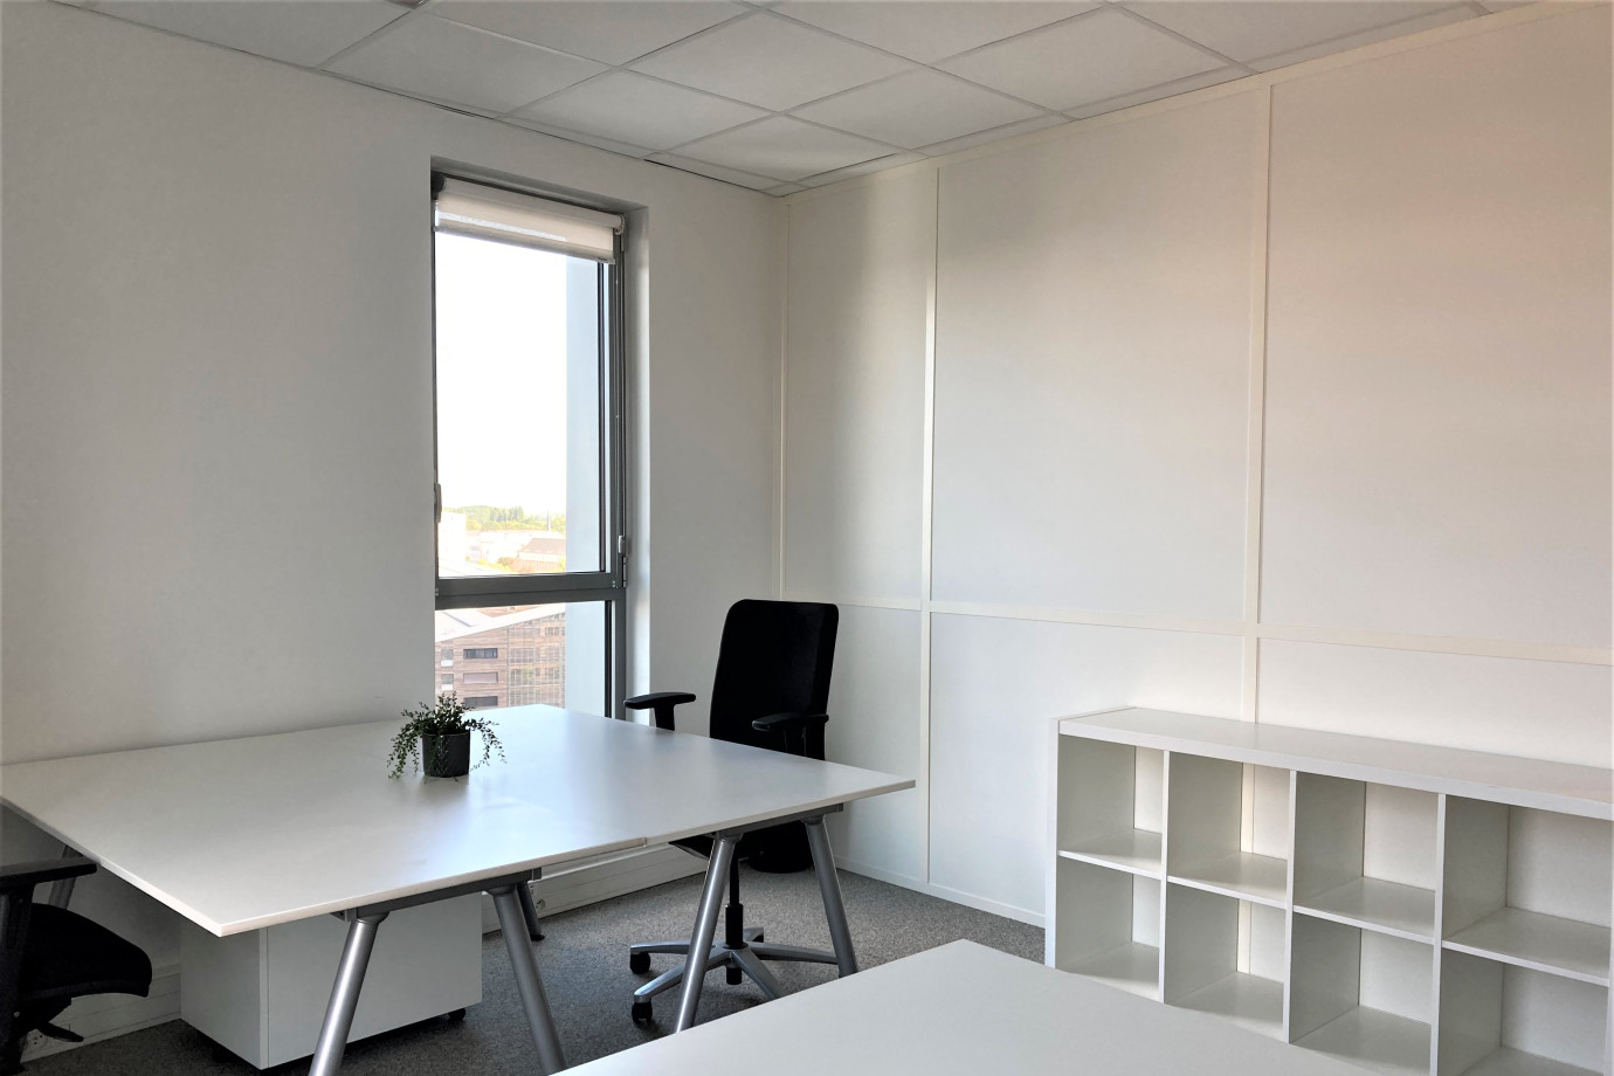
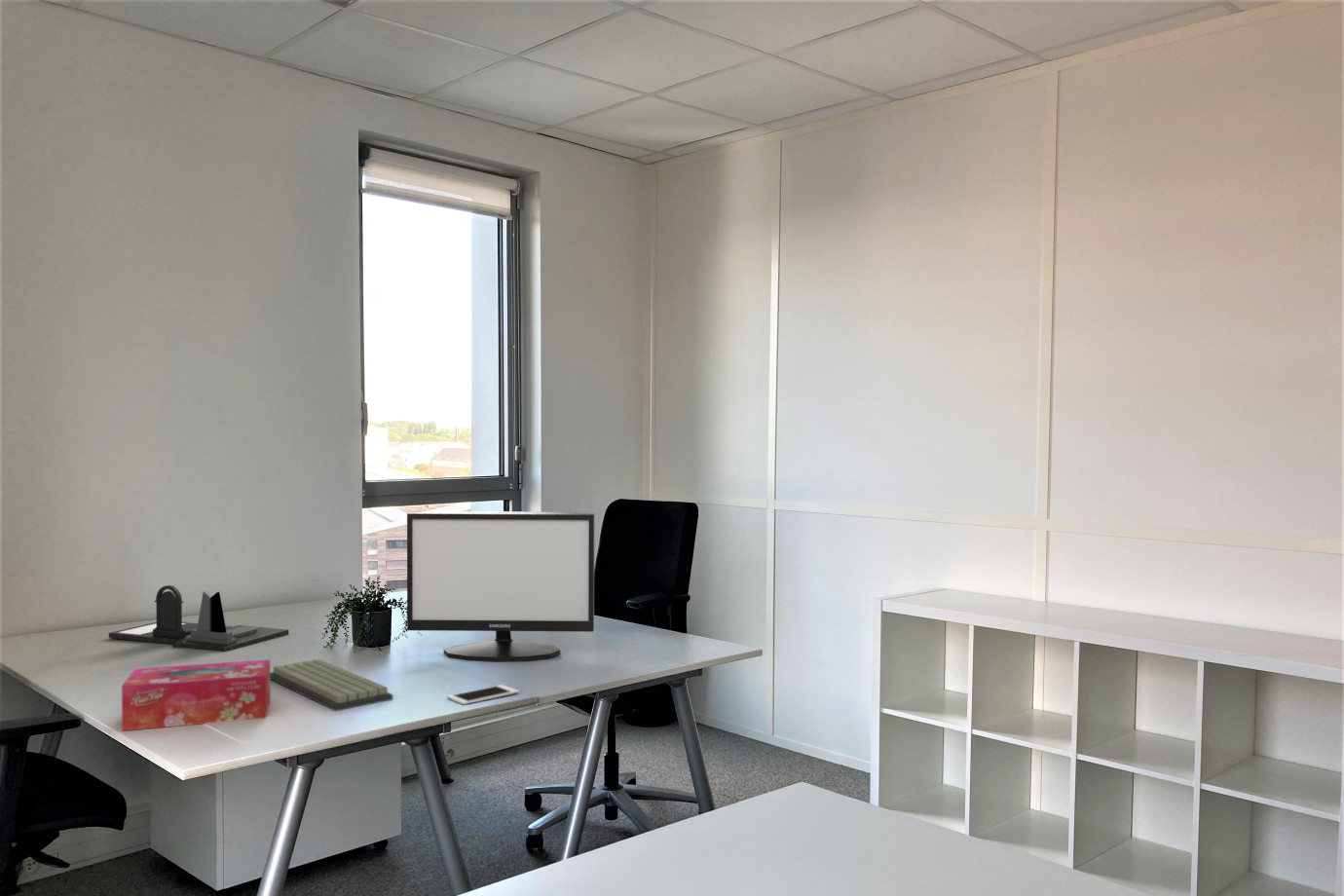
+ cell phone (483, 694)
+ desk organizer (200, 611)
+ monitor (502, 583)
+ keyboard (327, 682)
+ tissue box (200, 692)
